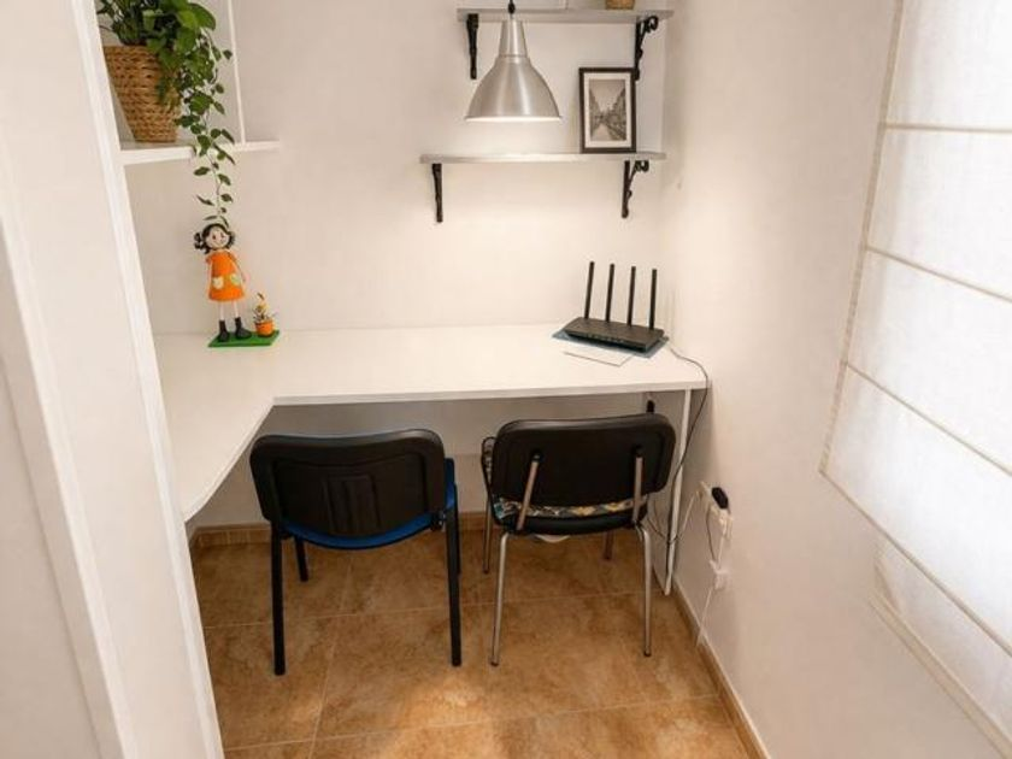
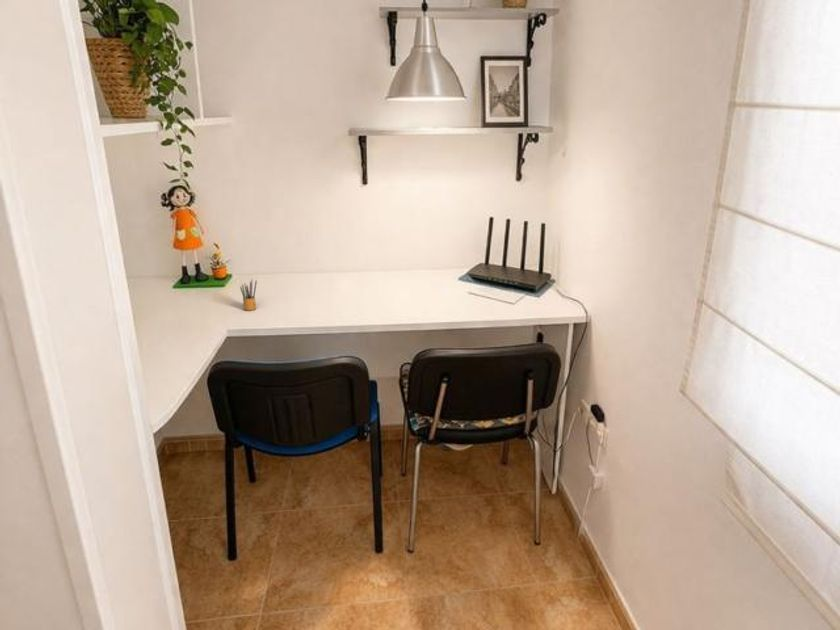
+ pencil box (249, 294)
